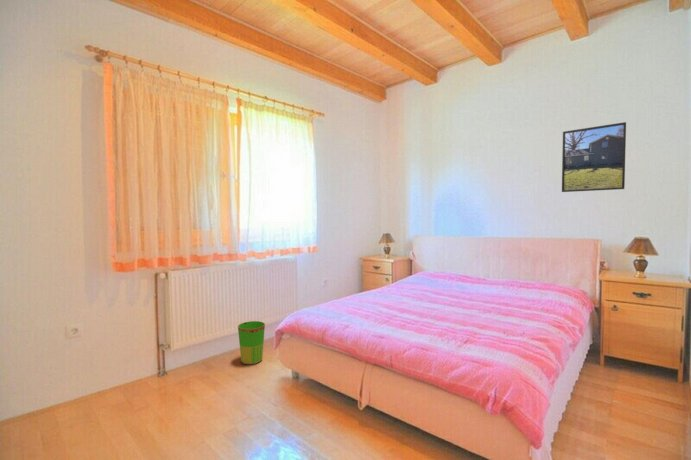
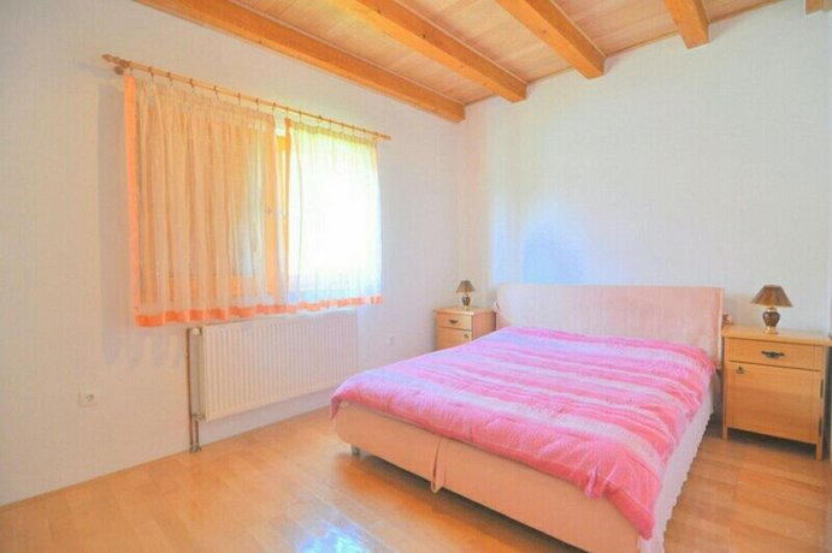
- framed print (592, 159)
- waste bin (251, 342)
